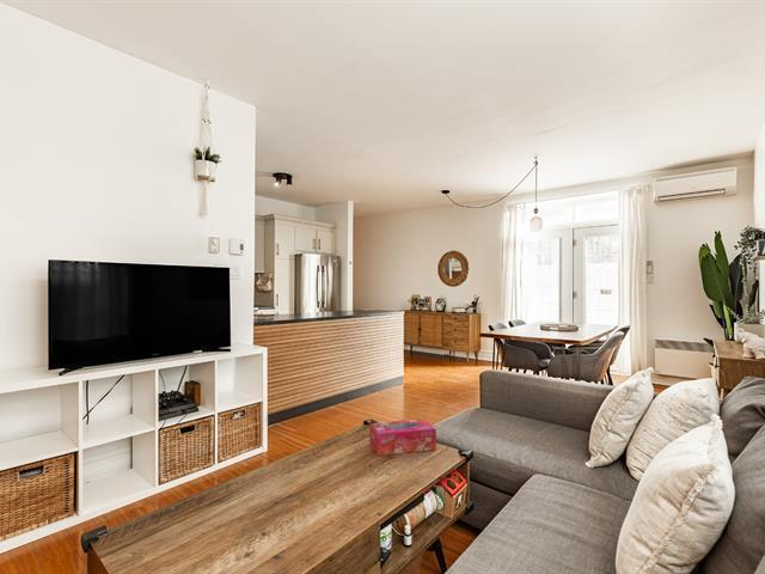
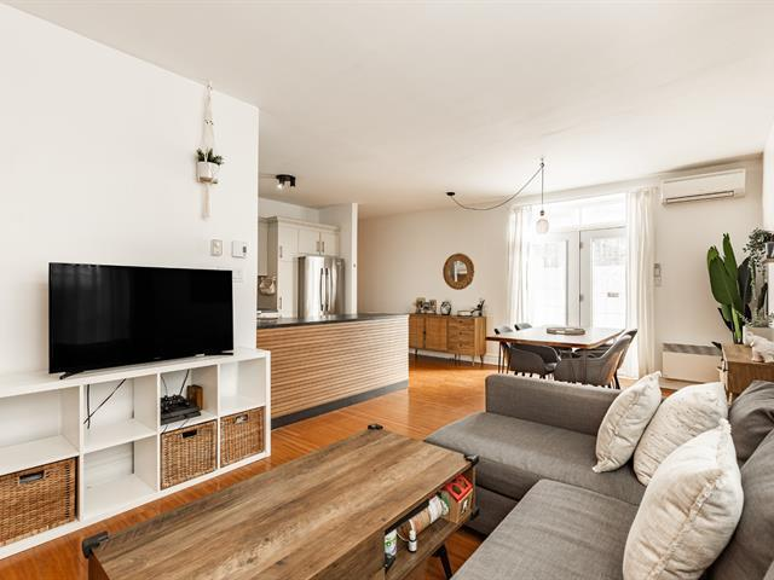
- tissue box (402, 435)
